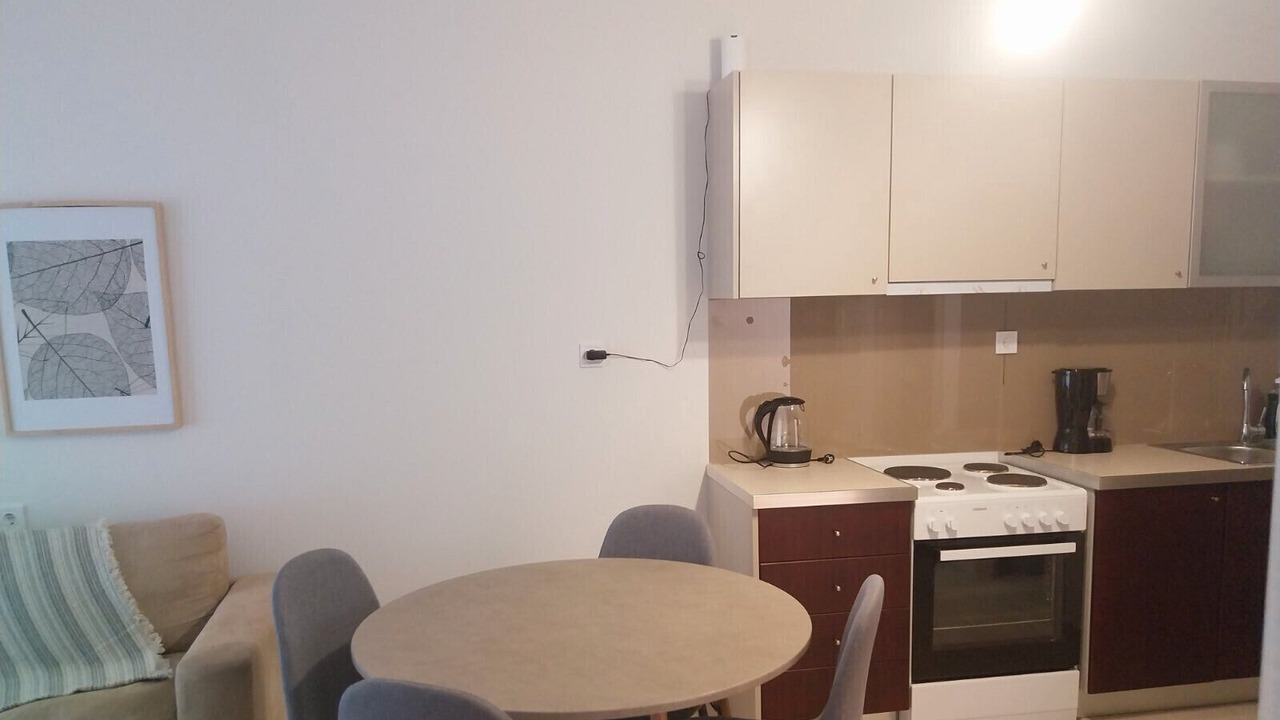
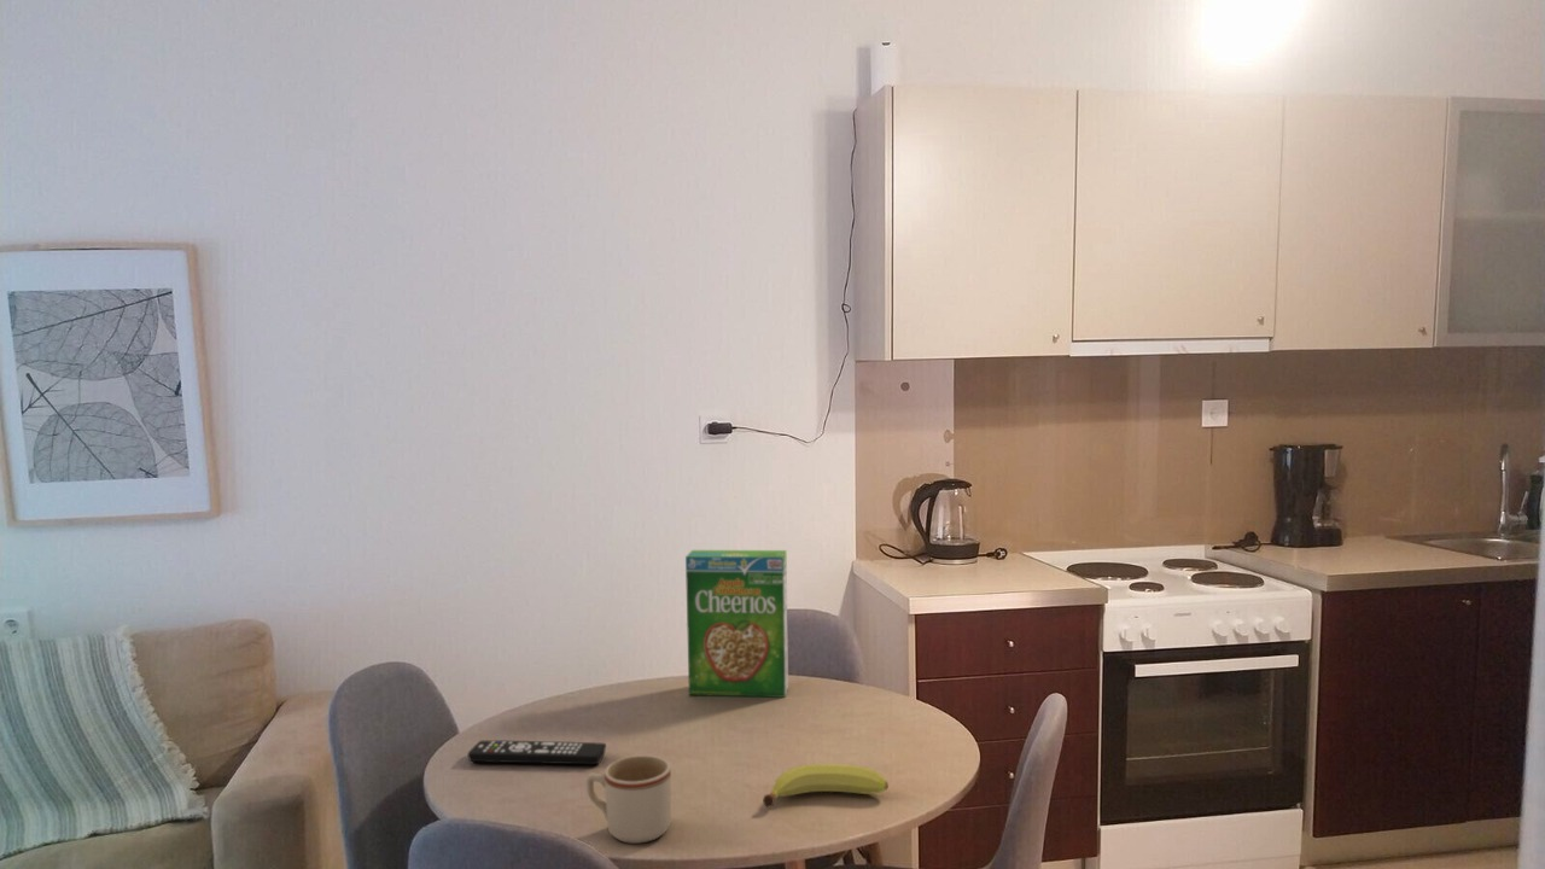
+ remote control (537, 752)
+ mug (628, 798)
+ cereal box (737, 622)
+ fruit (827, 786)
